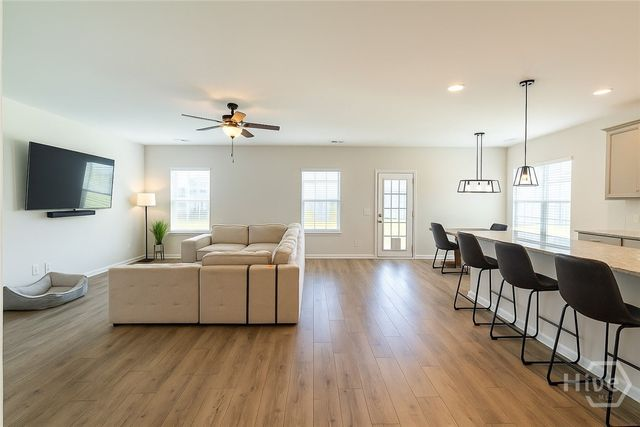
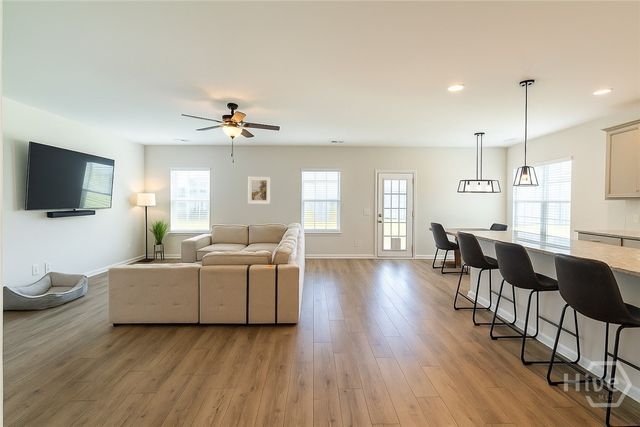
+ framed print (259, 190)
